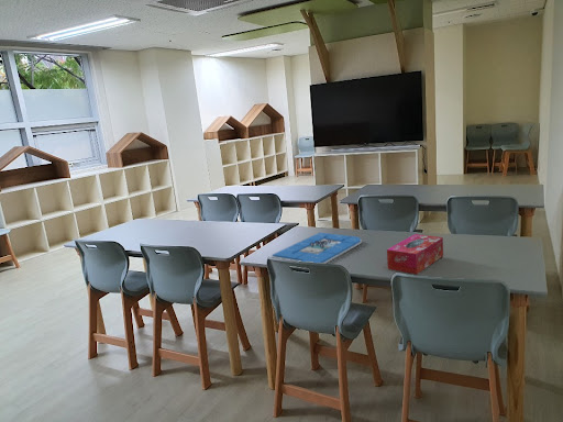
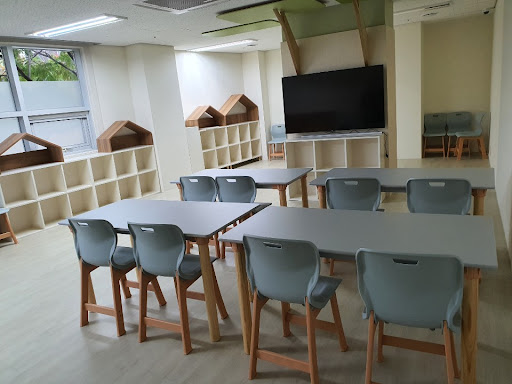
- board game (317, 246)
- tissue box (416, 253)
